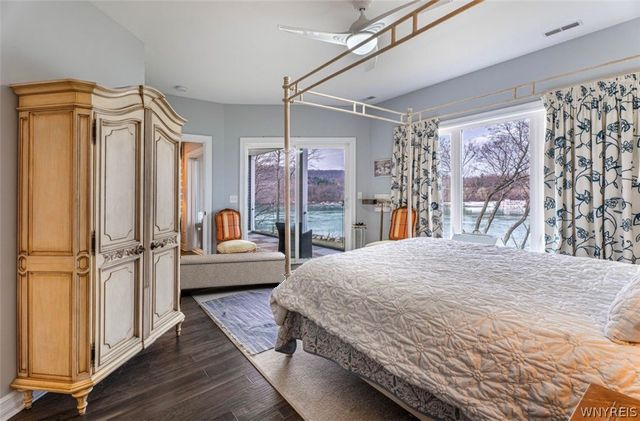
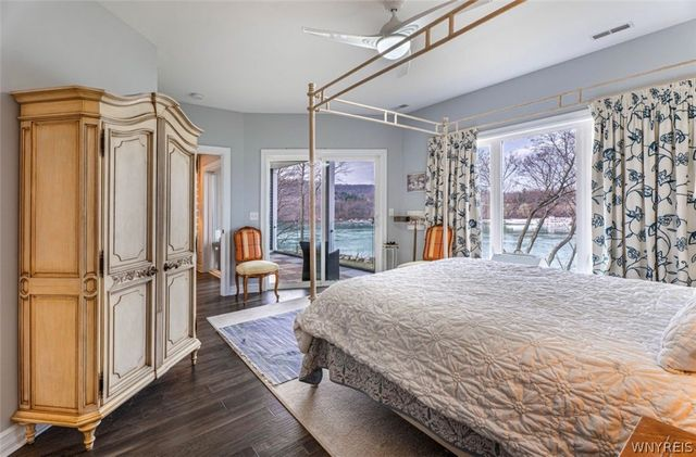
- bench (230, 271)
